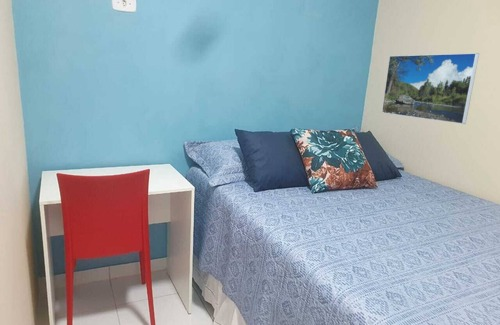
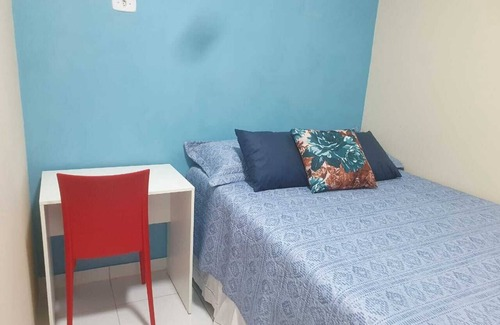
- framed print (424, 86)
